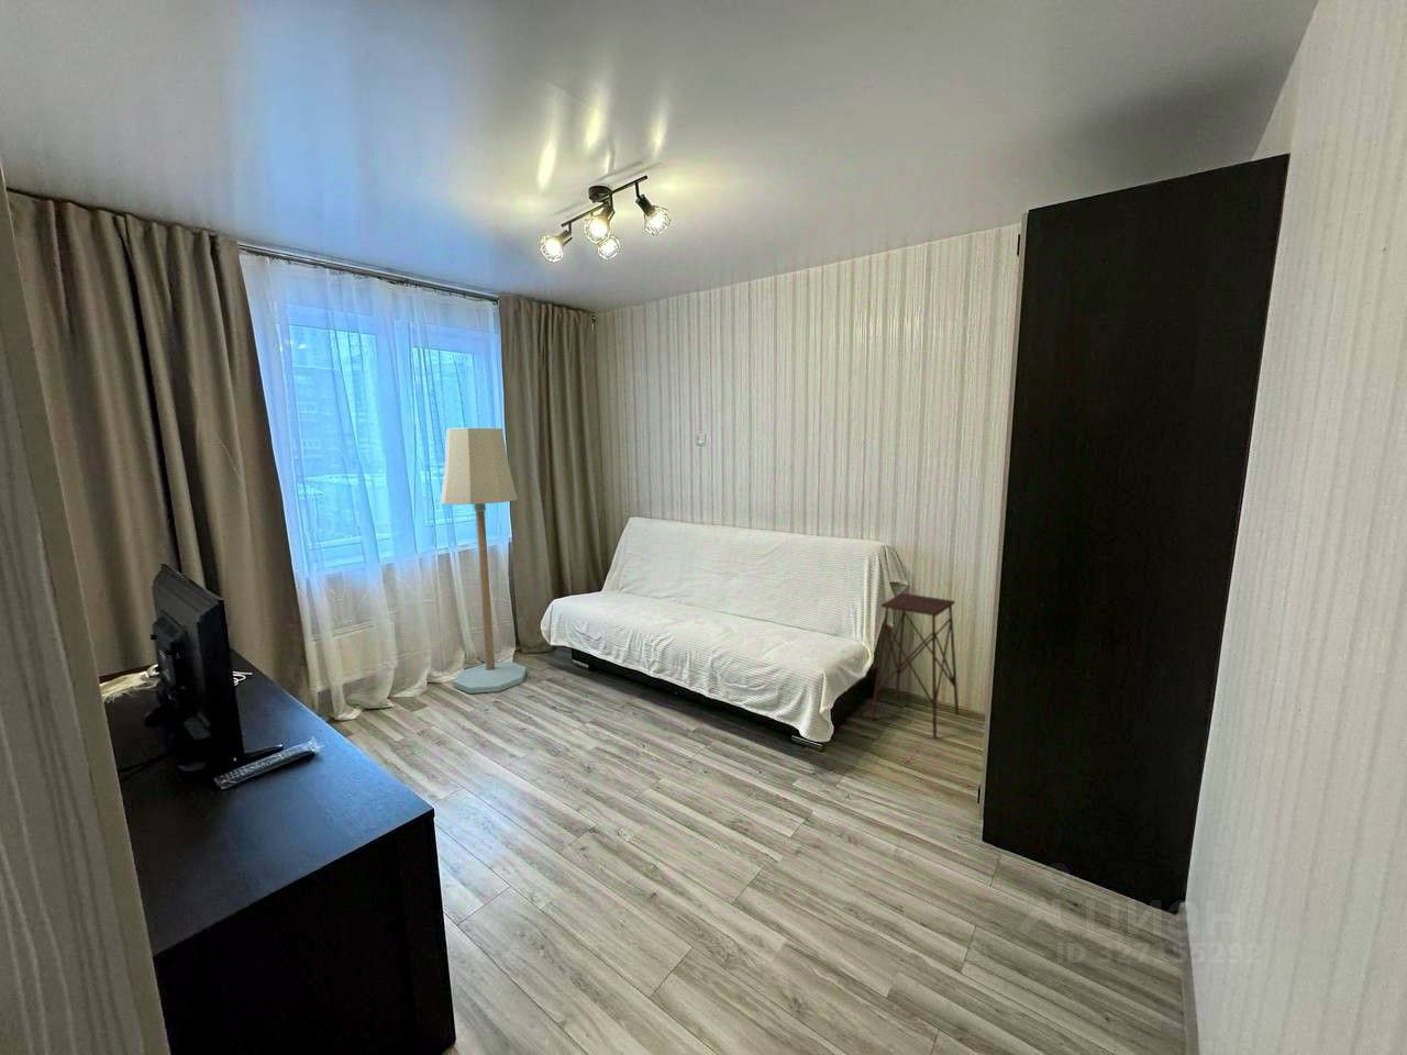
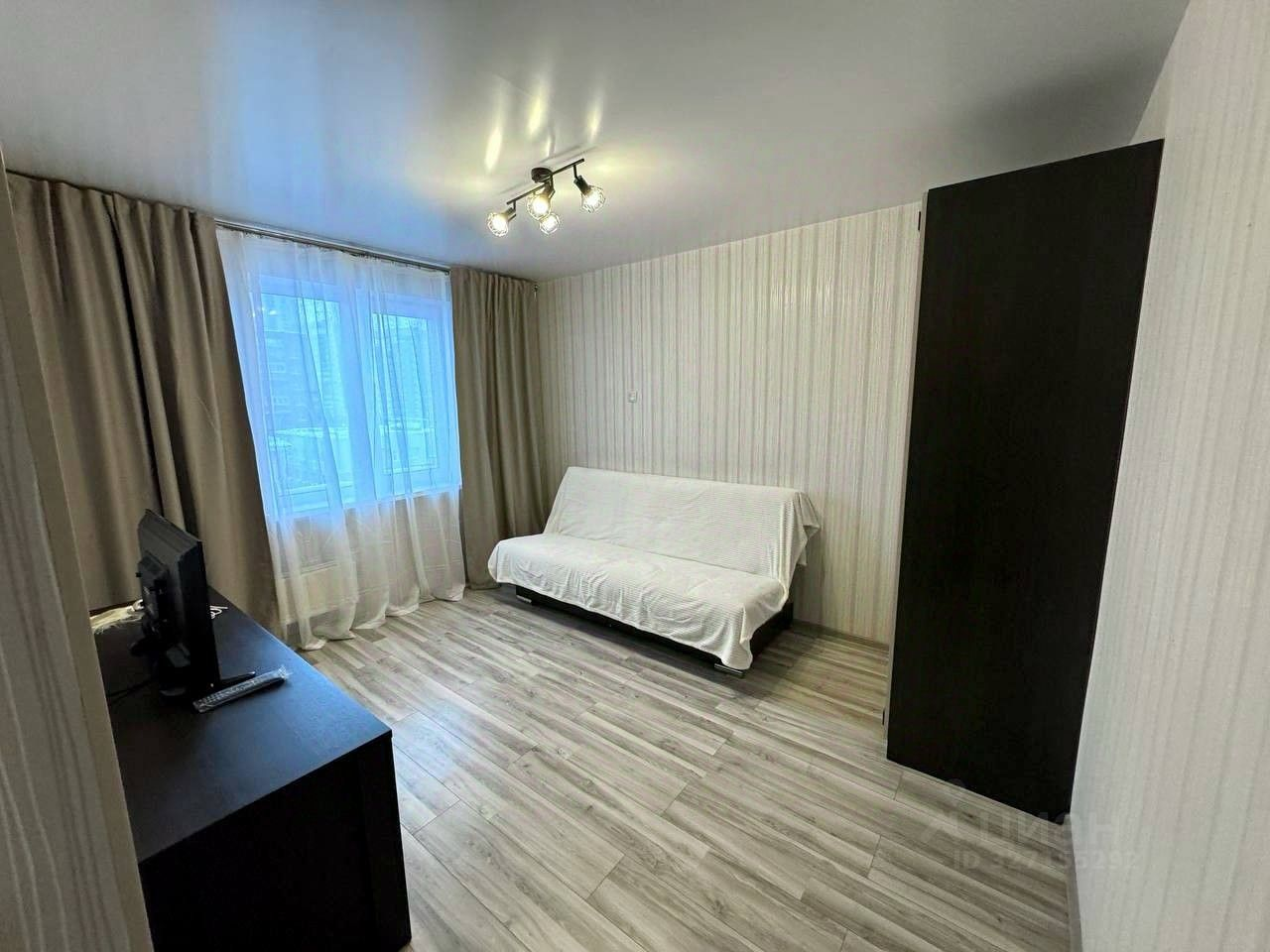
- side table (915, 657)
- floor lamp (483, 557)
